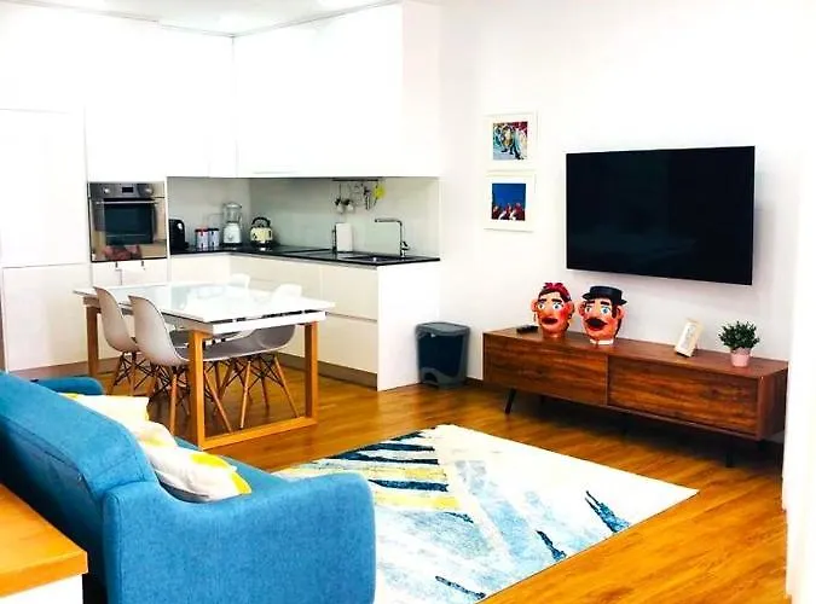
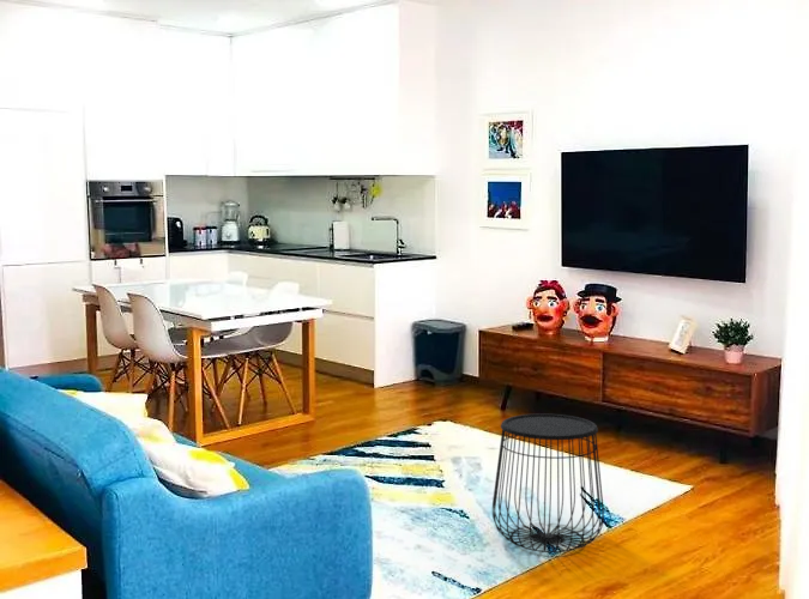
+ side table (545, 482)
